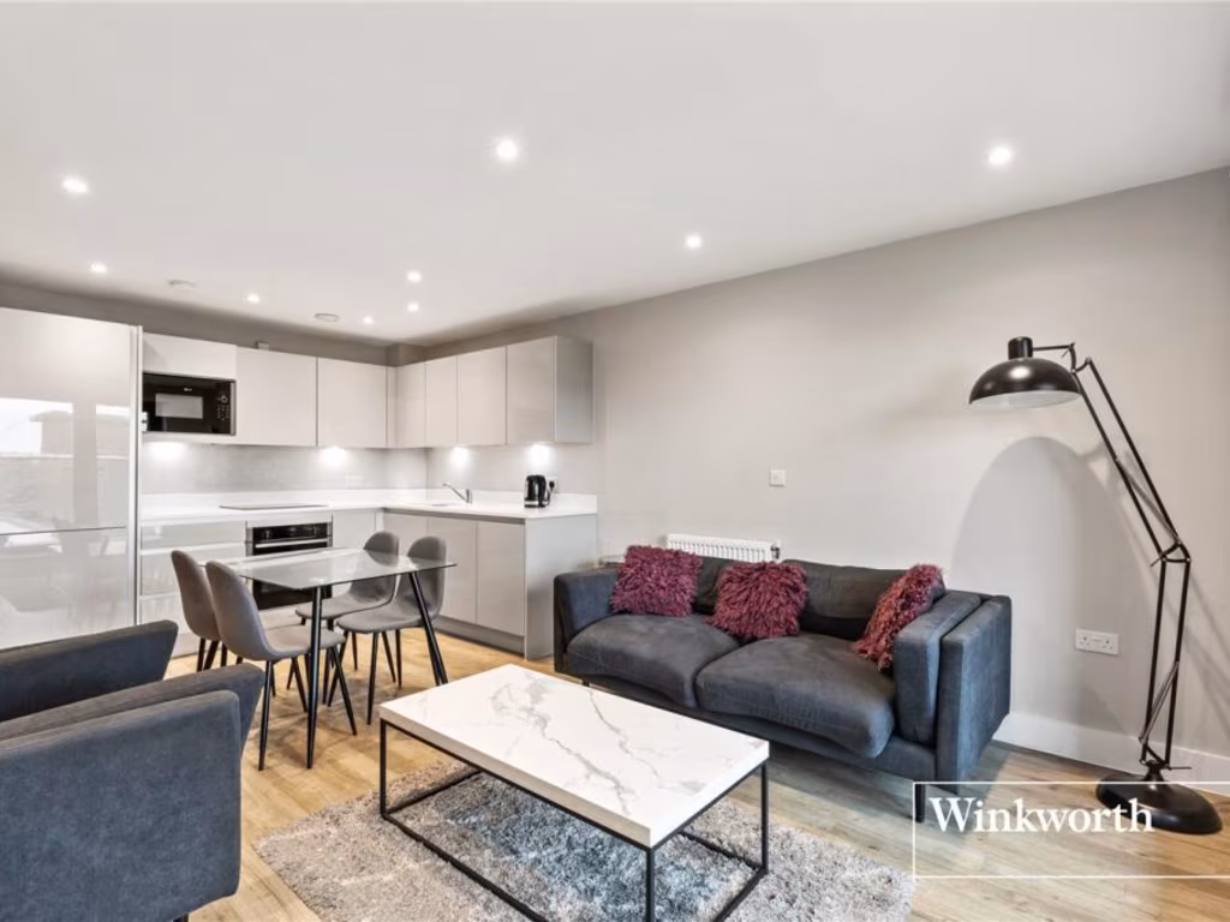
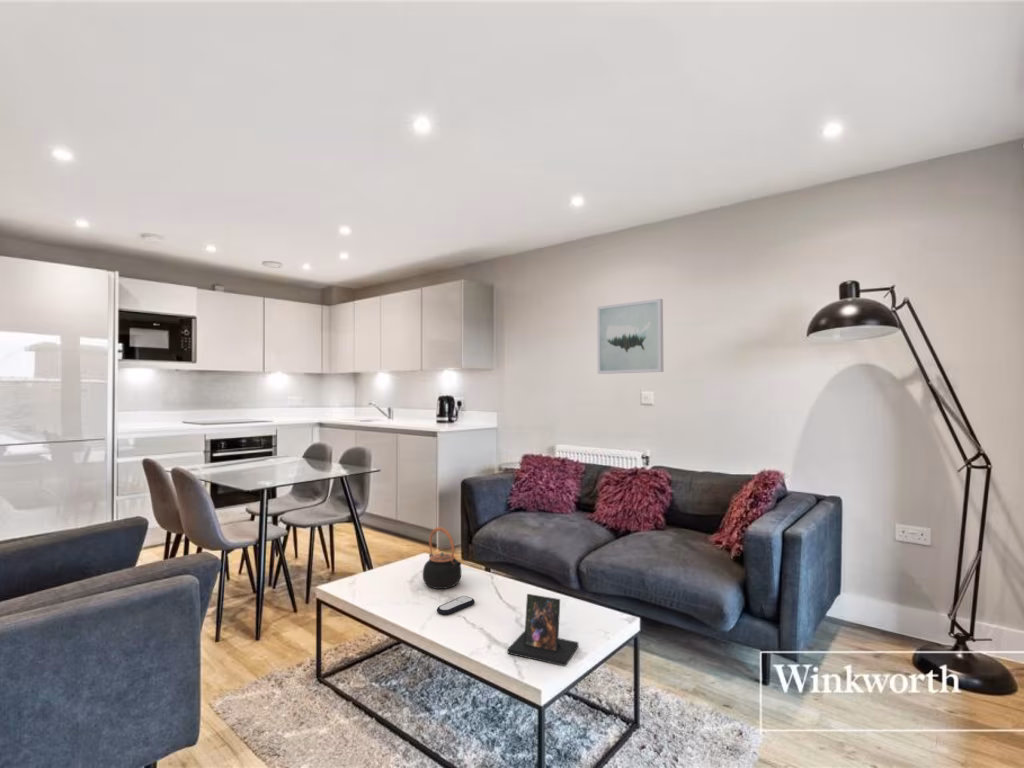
+ wall art (629, 337)
+ remote control (455, 605)
+ teapot (444, 556)
+ photo frame (543, 623)
